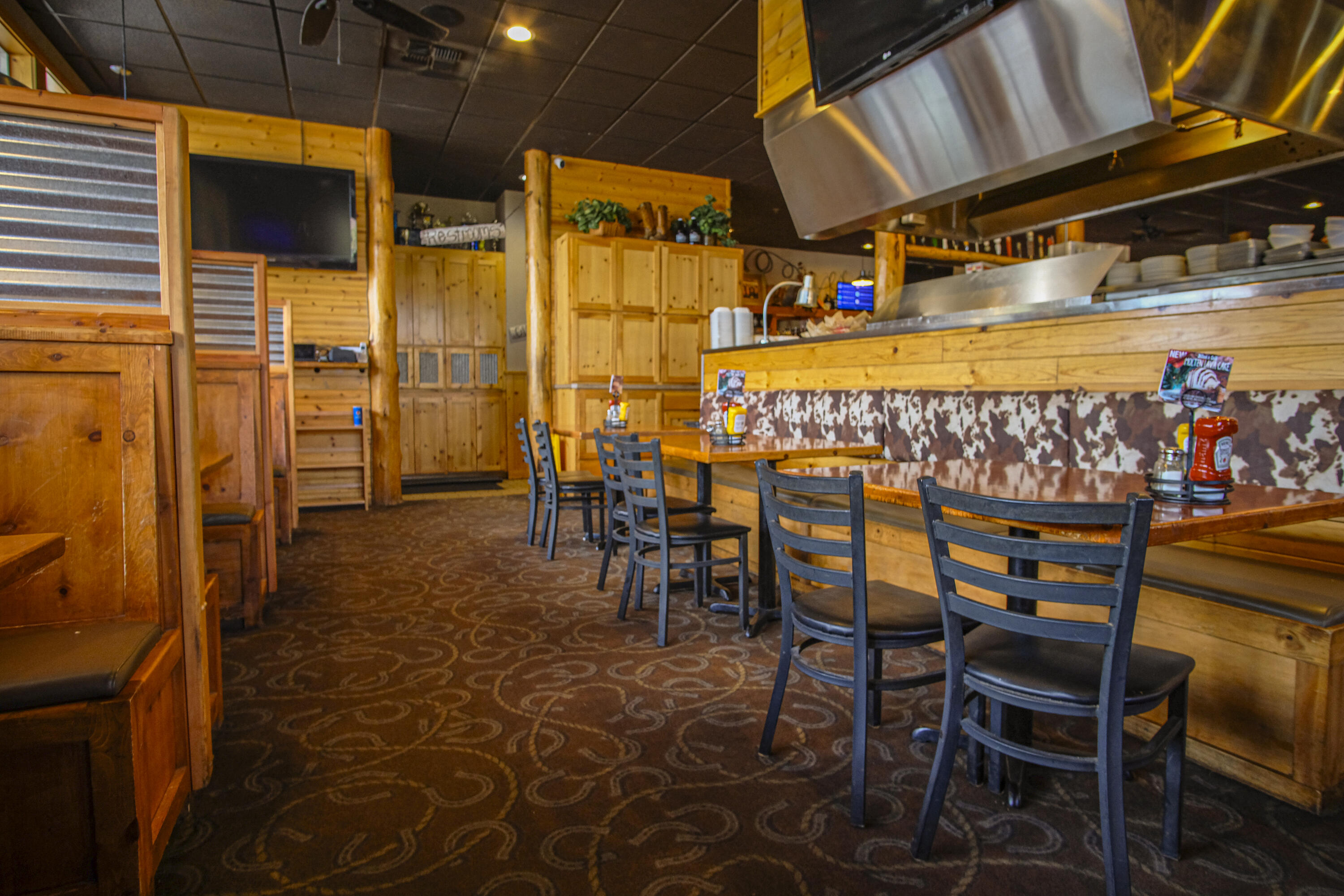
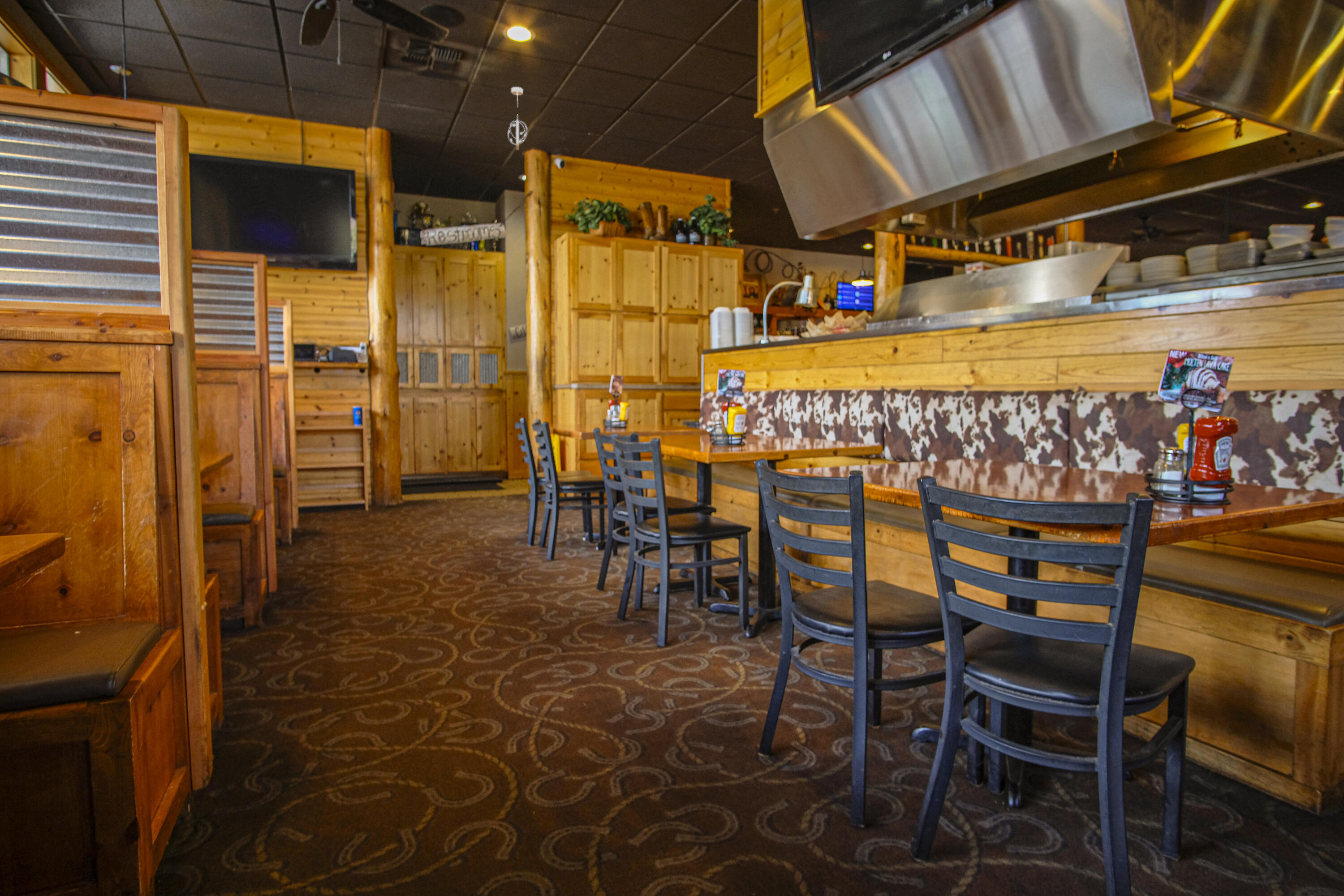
+ pendant light (517, 119)
